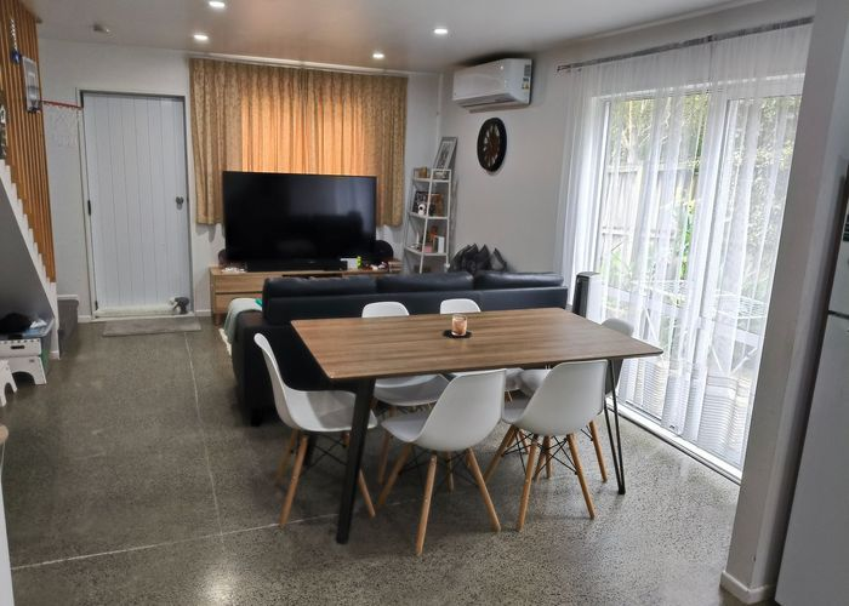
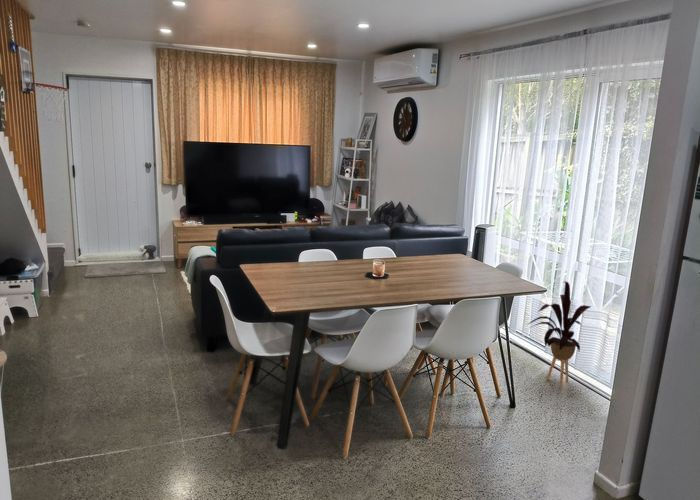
+ house plant (557, 330)
